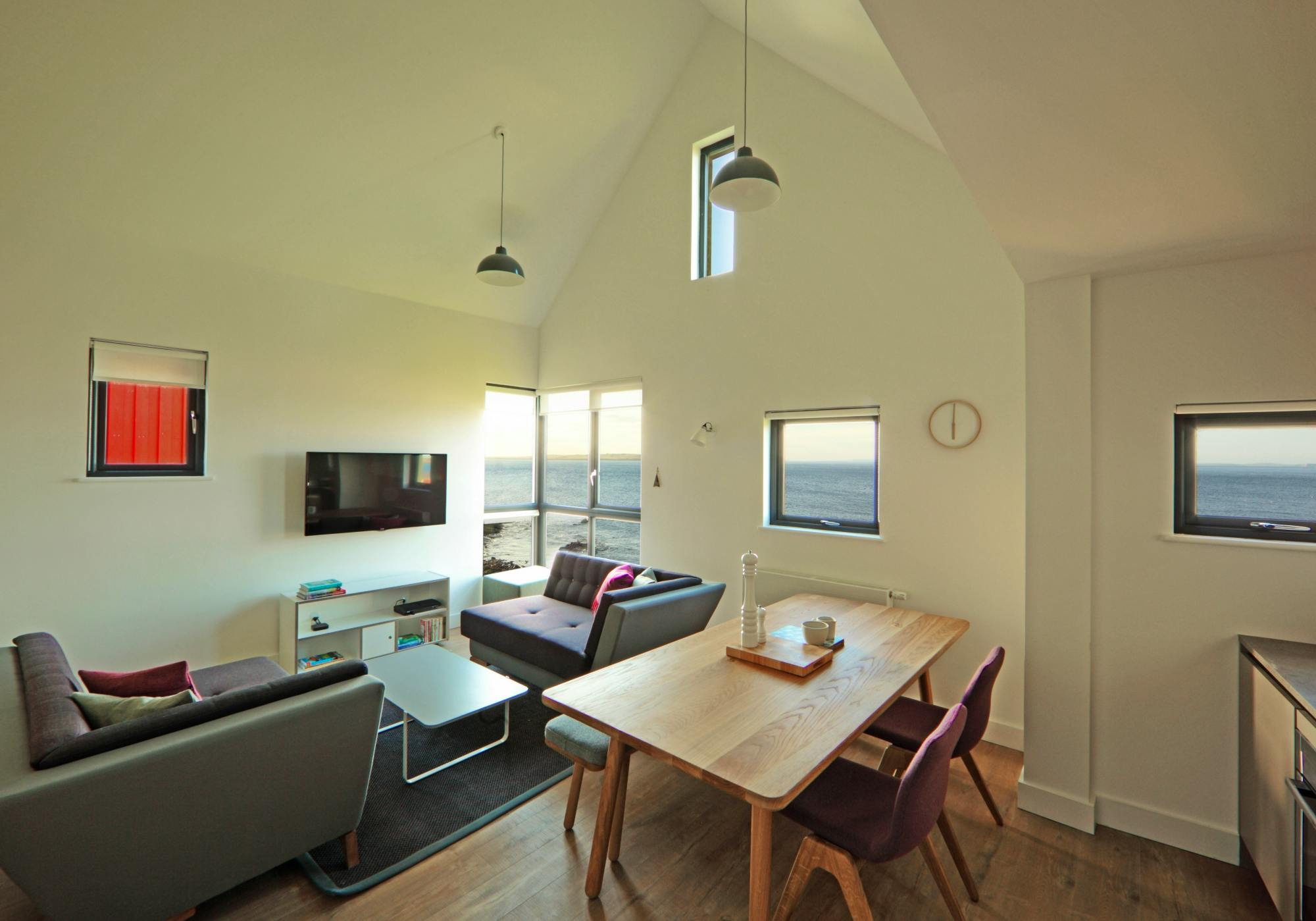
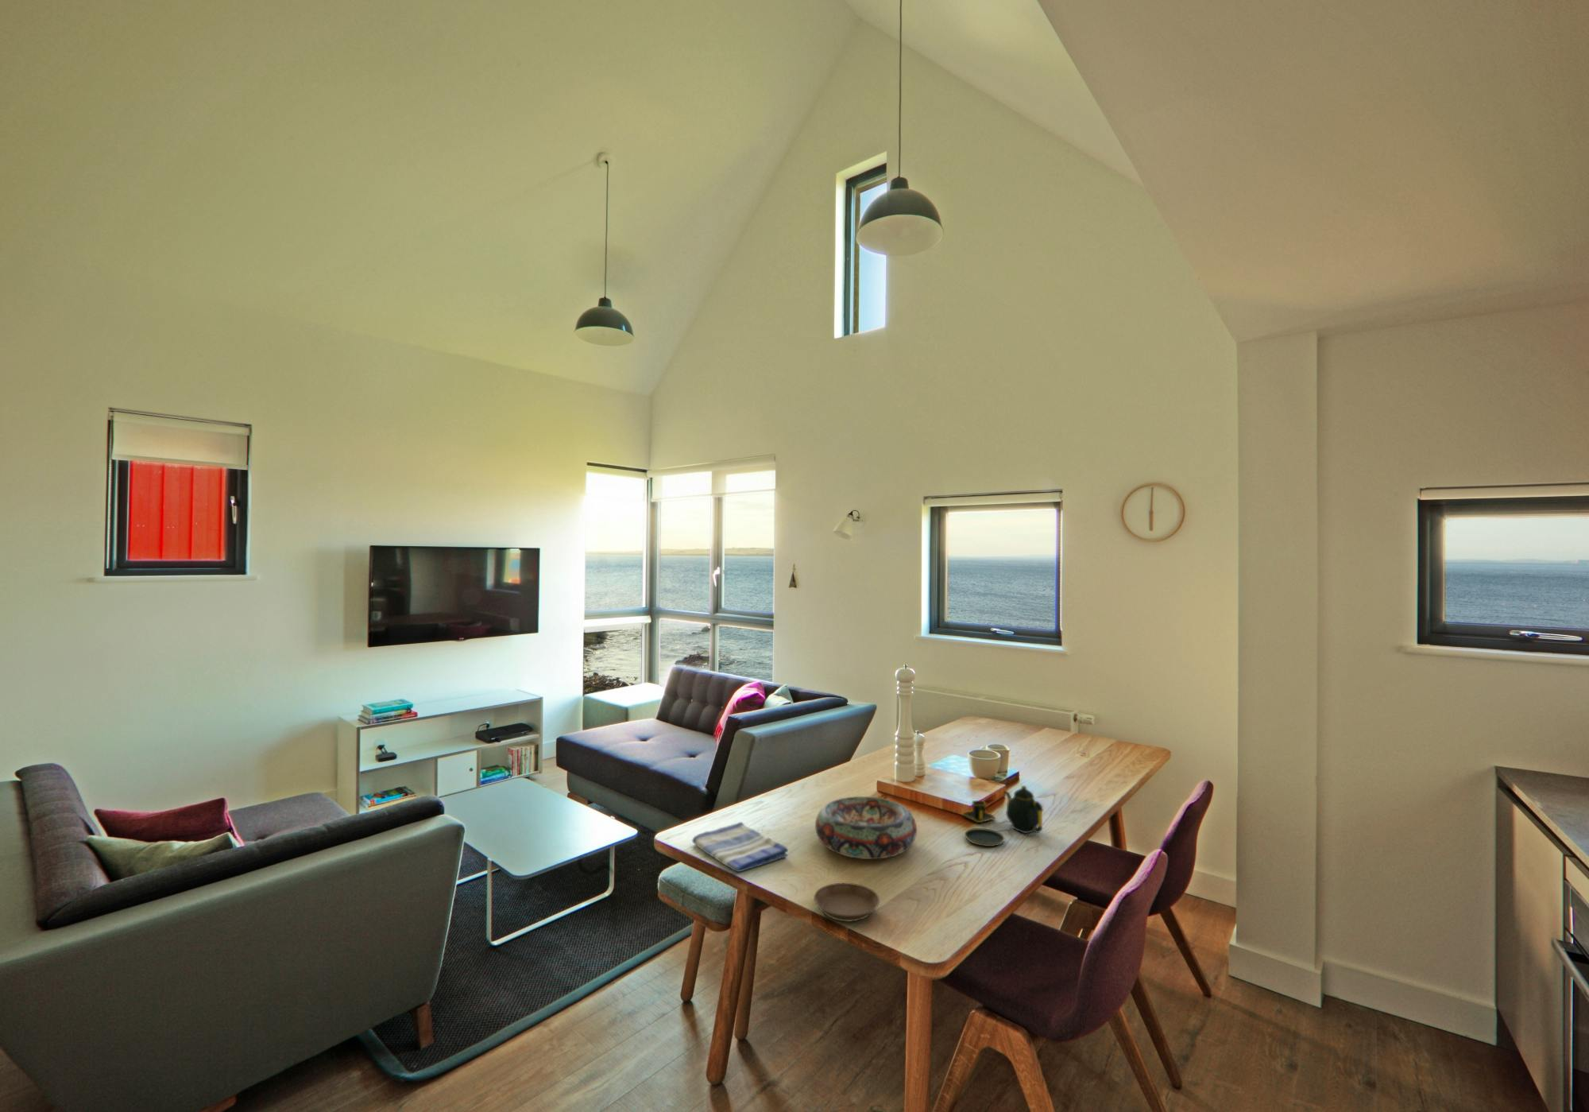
+ dish towel (739, 844)
+ saucer (846, 904)
+ decorative bowl (866, 827)
+ teapot (985, 805)
